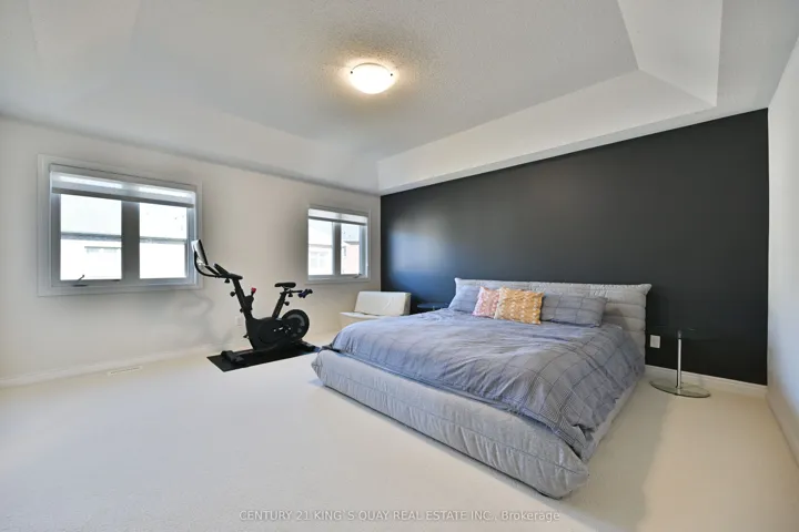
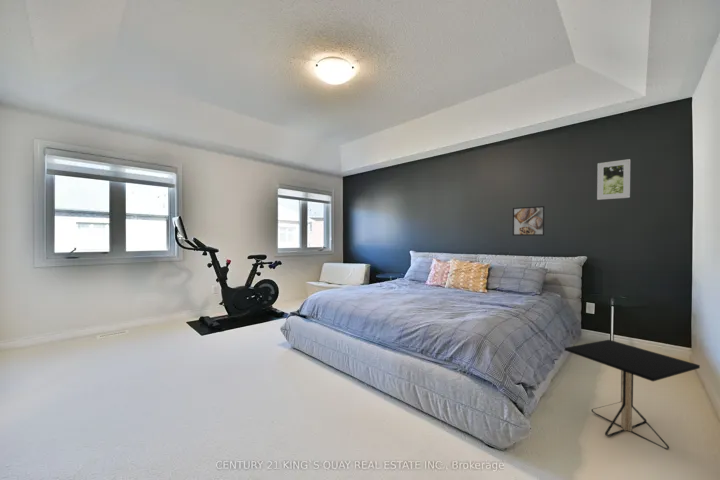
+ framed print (528, 221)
+ side table (626, 392)
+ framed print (613, 180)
